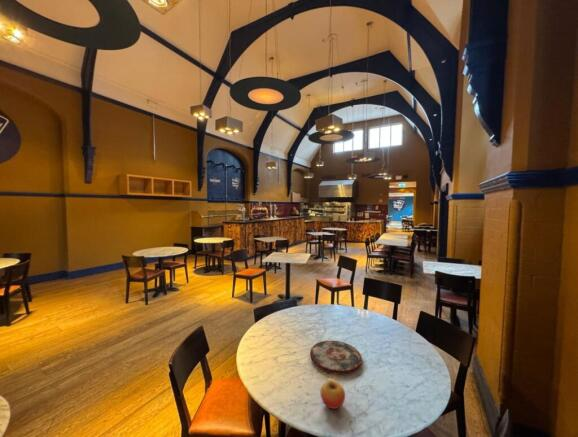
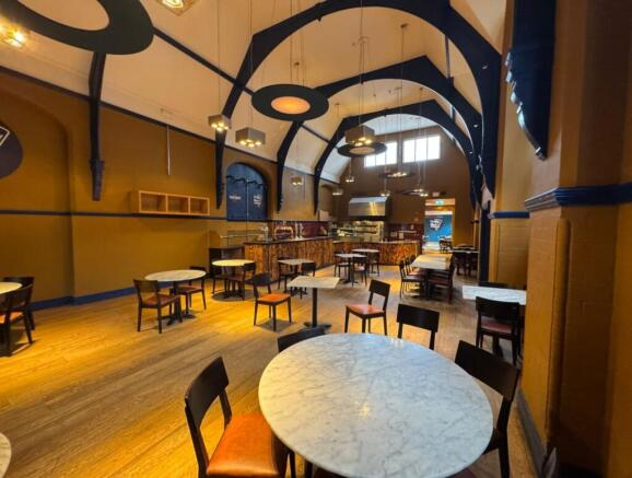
- plate (335, 355)
- fruit (332, 392)
